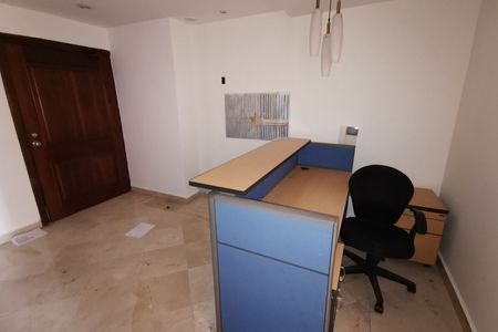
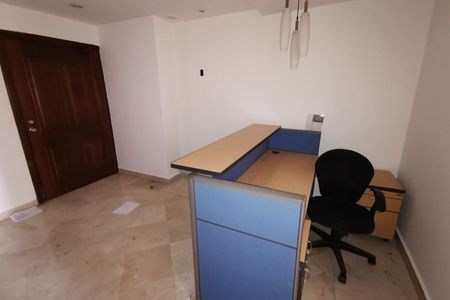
- wall art (255, 116)
